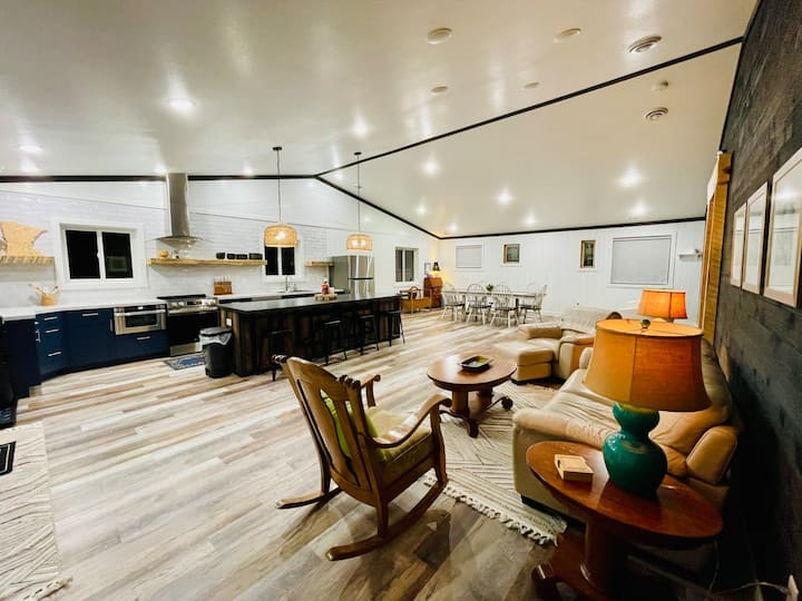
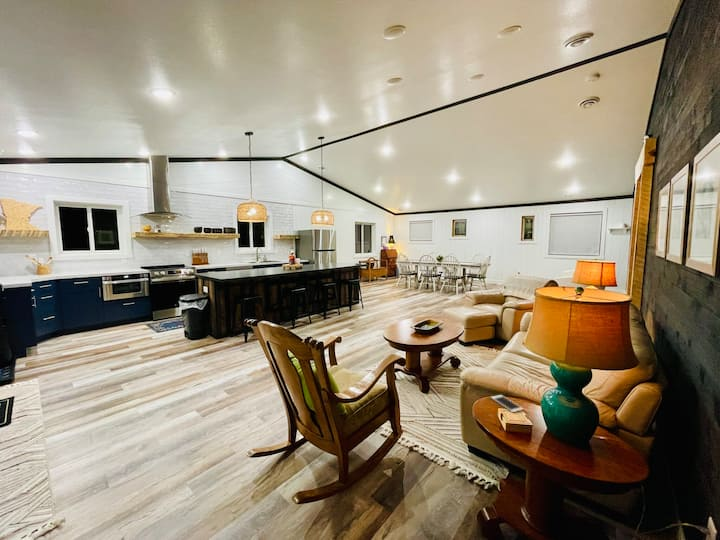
+ cell phone (506, 403)
